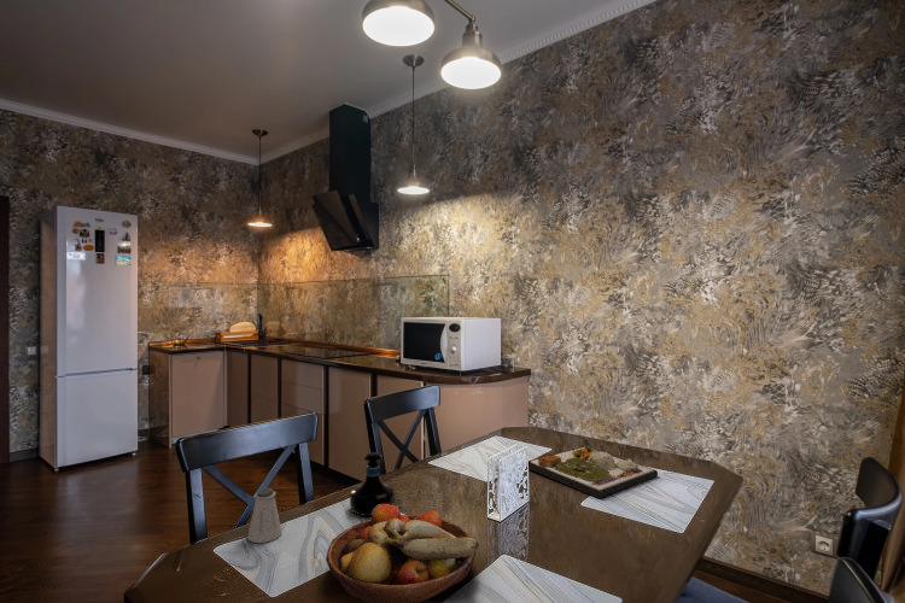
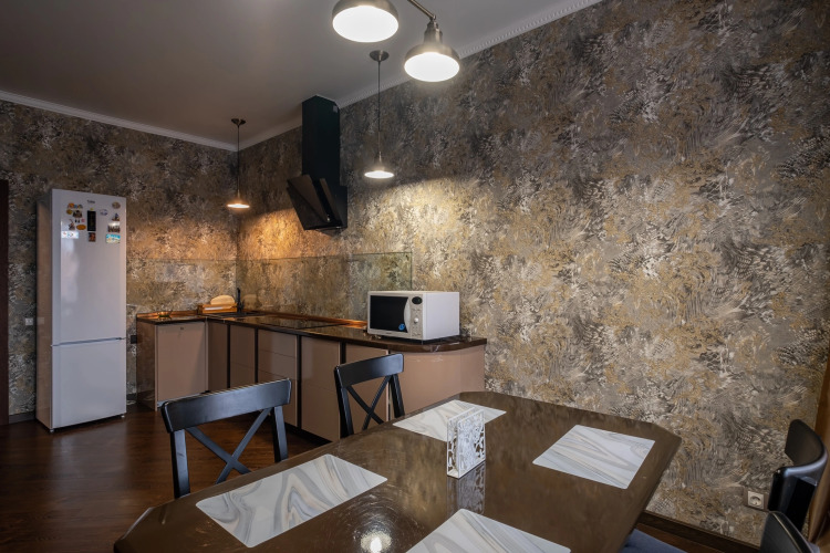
- dinner plate (590, 464)
- fruit bowl (403, 540)
- tequila bottle (372, 480)
- saltshaker (264, 513)
